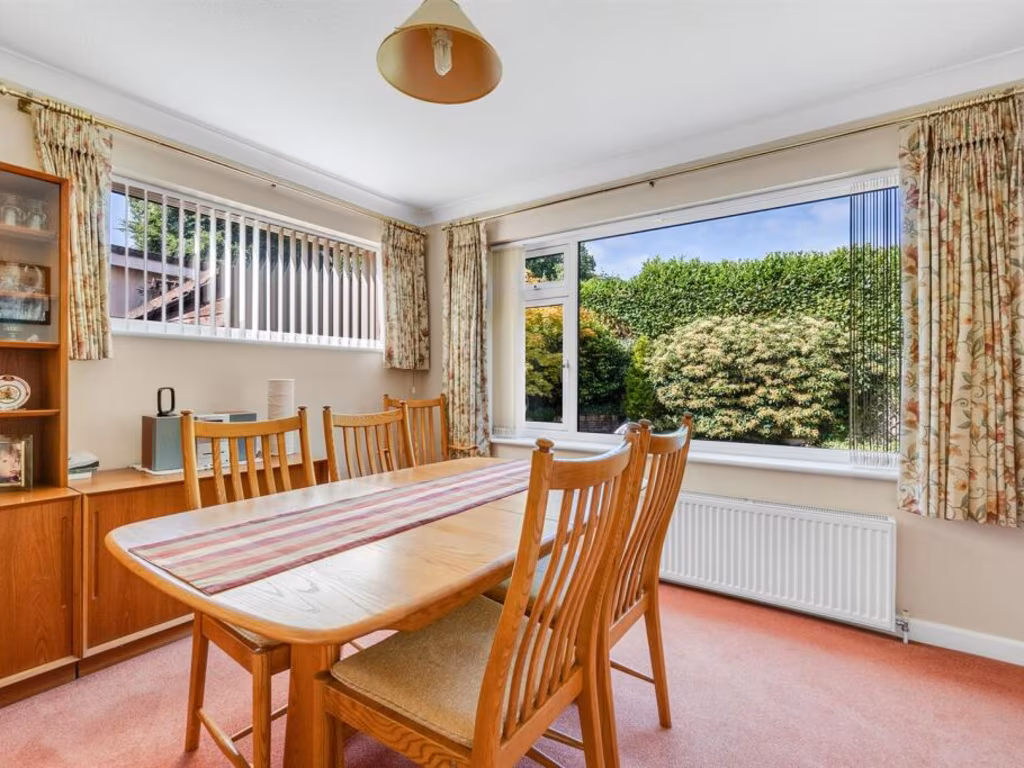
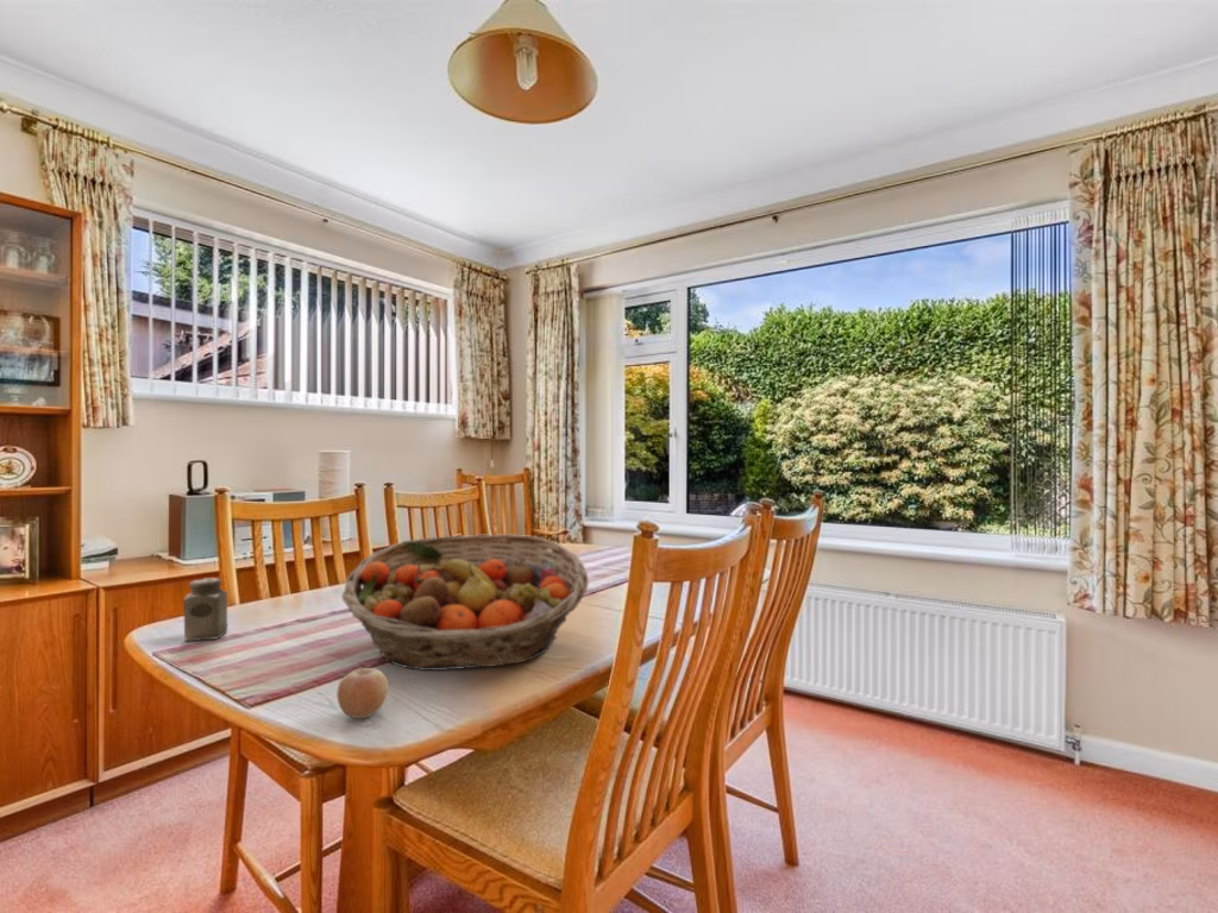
+ salt shaker (206, 607)
+ fruit basket (470, 594)
+ fruit (363, 688)
